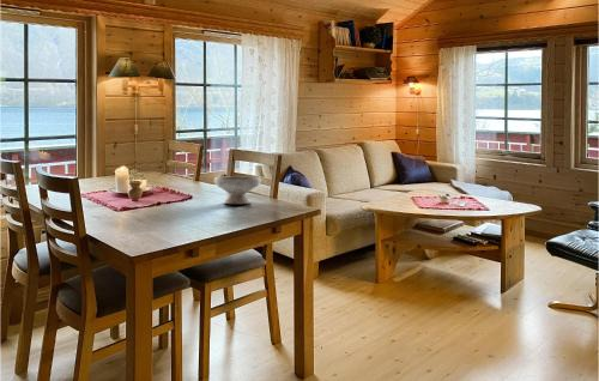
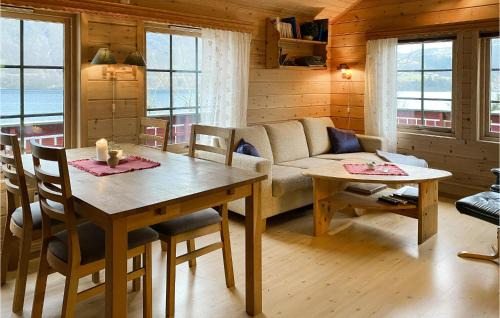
- bowl (237, 189)
